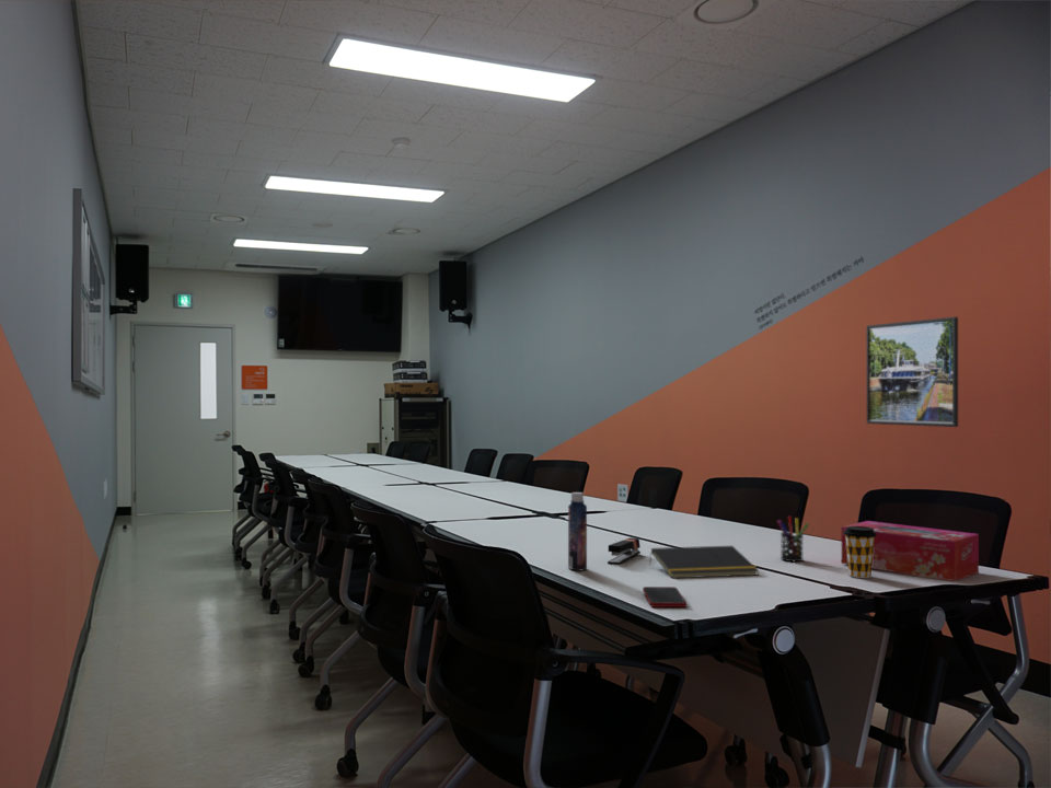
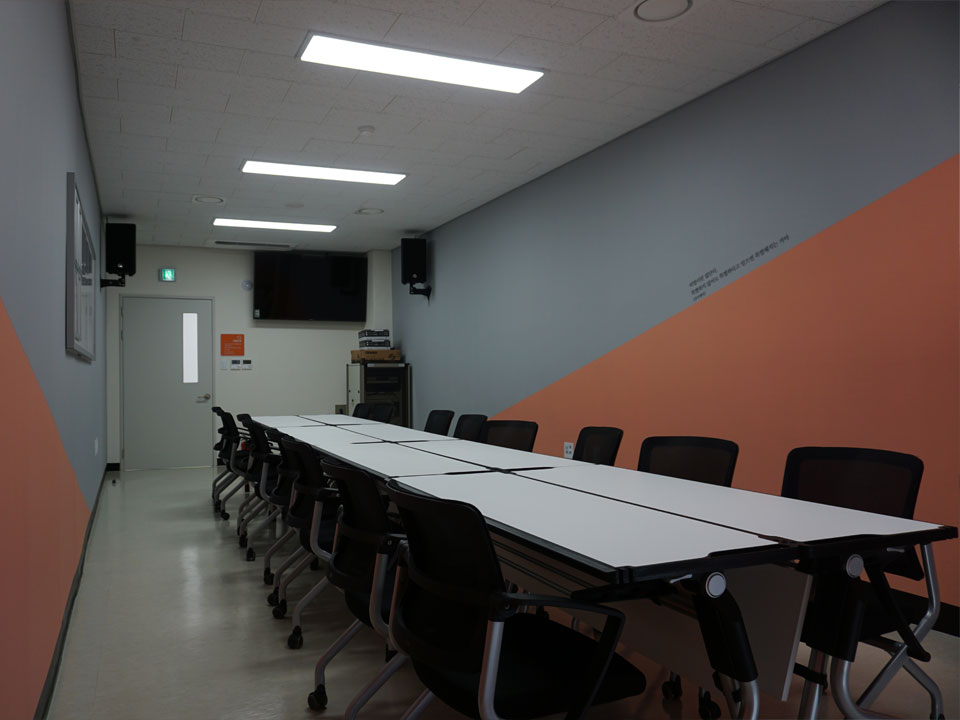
- pen holder (794, 537)
- tissue box (908, 548)
- stapler (624, 548)
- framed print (910, 373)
- cell phone (663, 596)
- coffee cup (859, 552)
- notepad (703, 560)
- bottle (577, 530)
